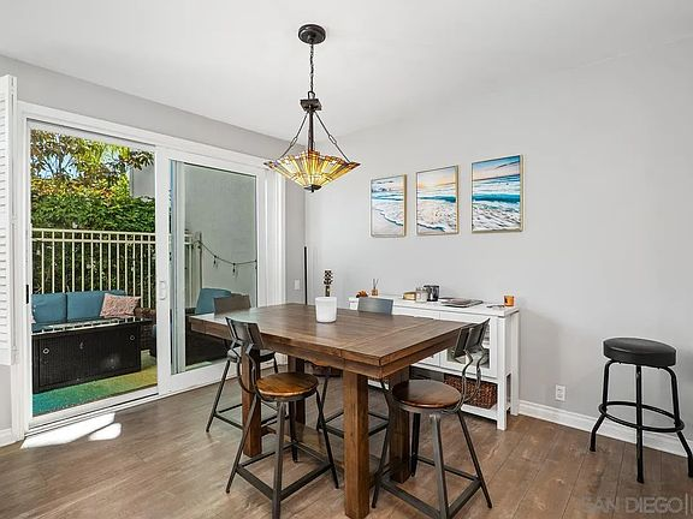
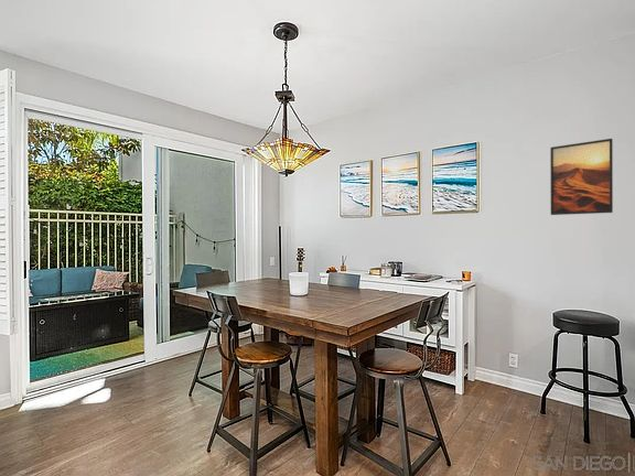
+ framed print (580, 178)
